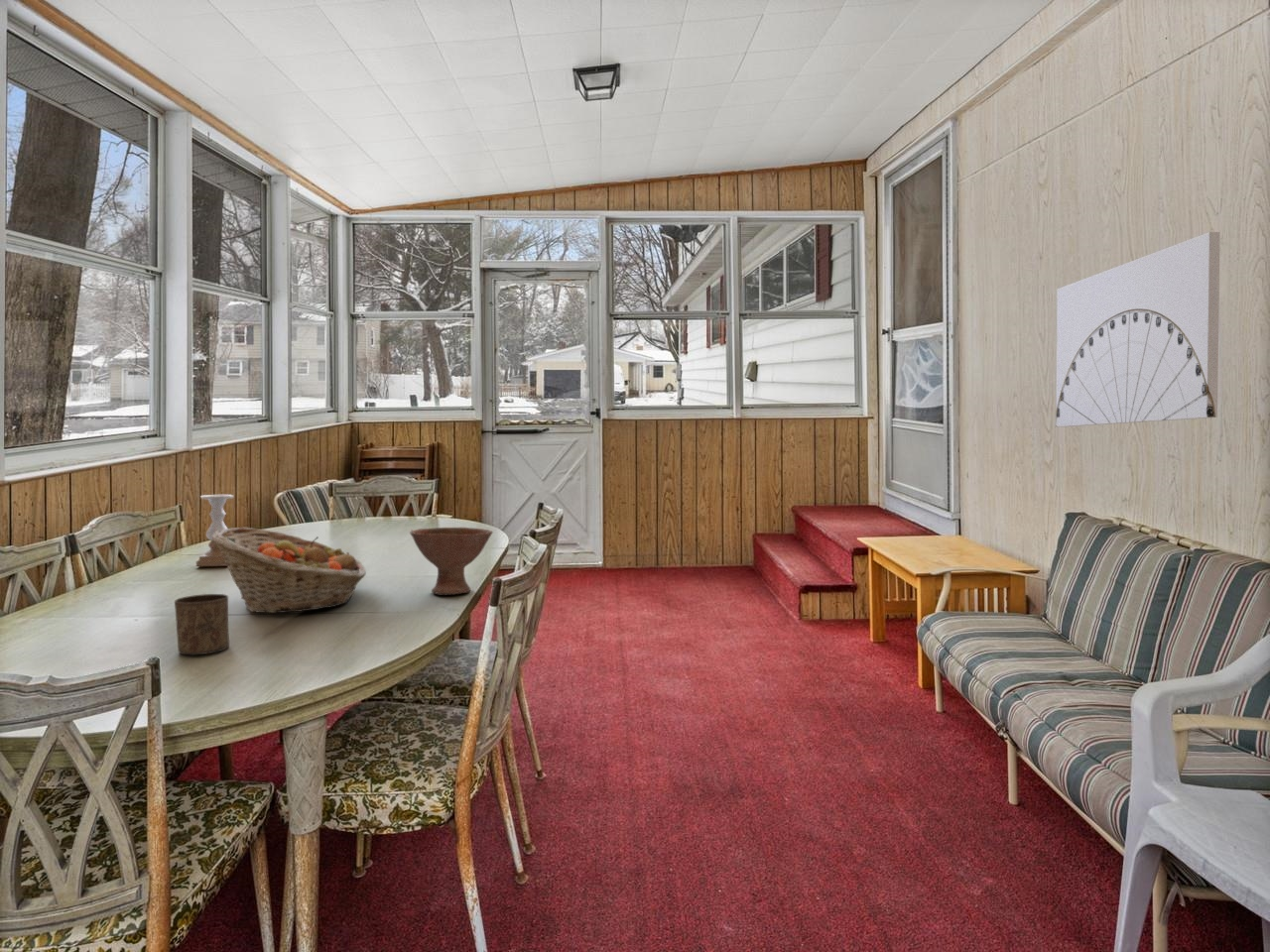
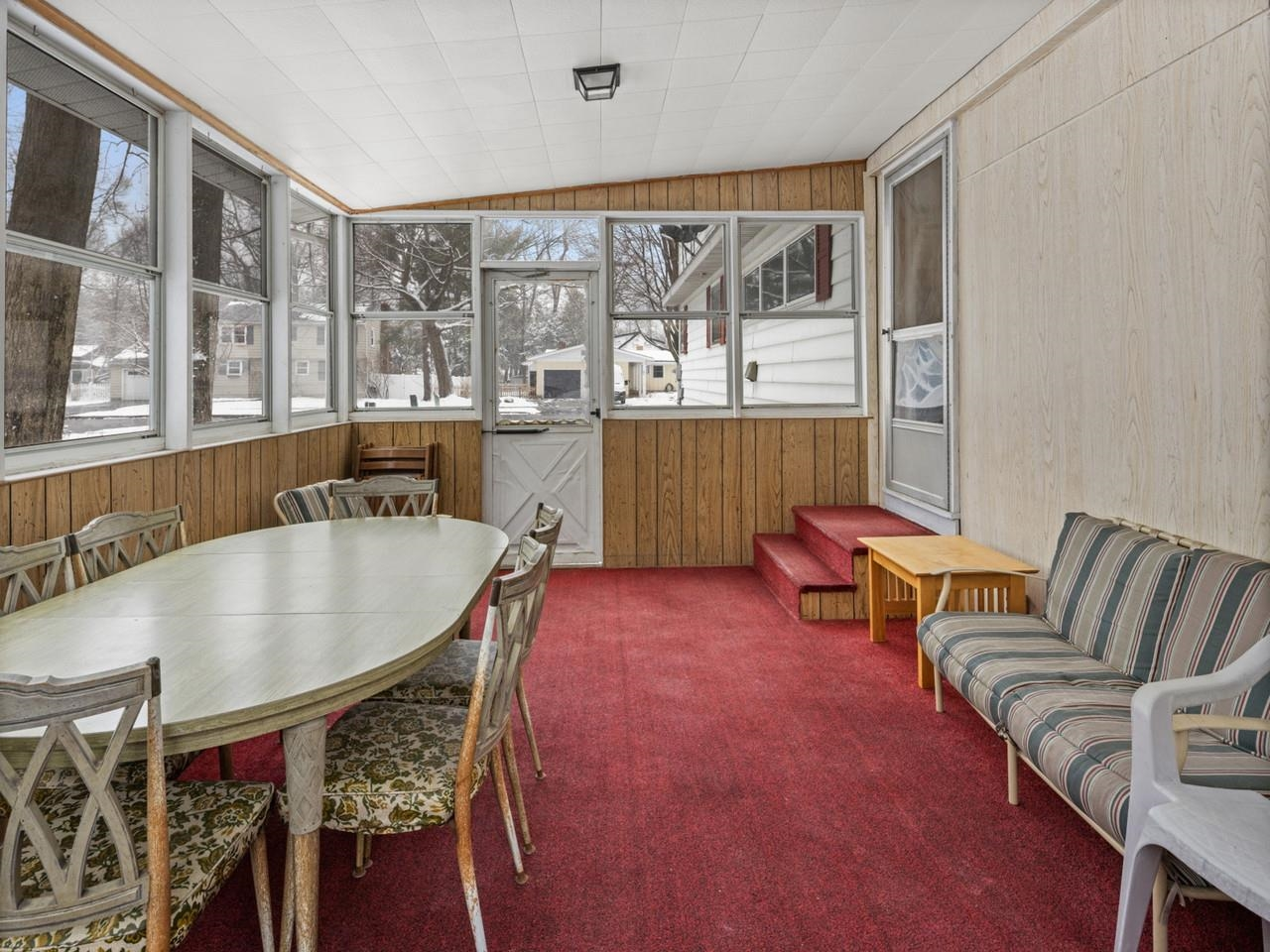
- bowl (449, 559)
- cup (201, 624)
- fruit basket (292, 564)
- candle holder (217, 530)
- wall art (1125, 343)
